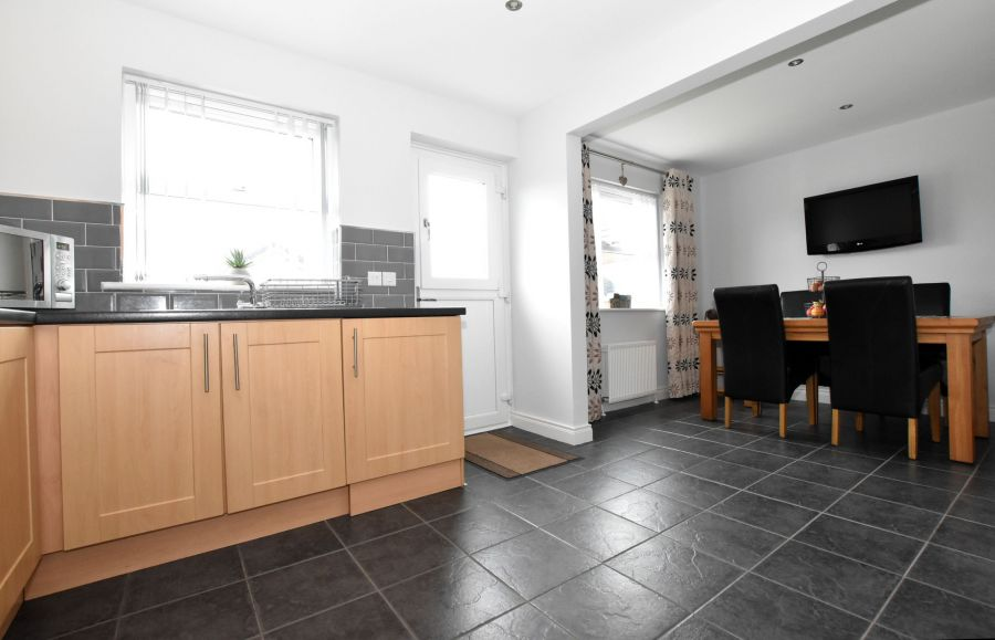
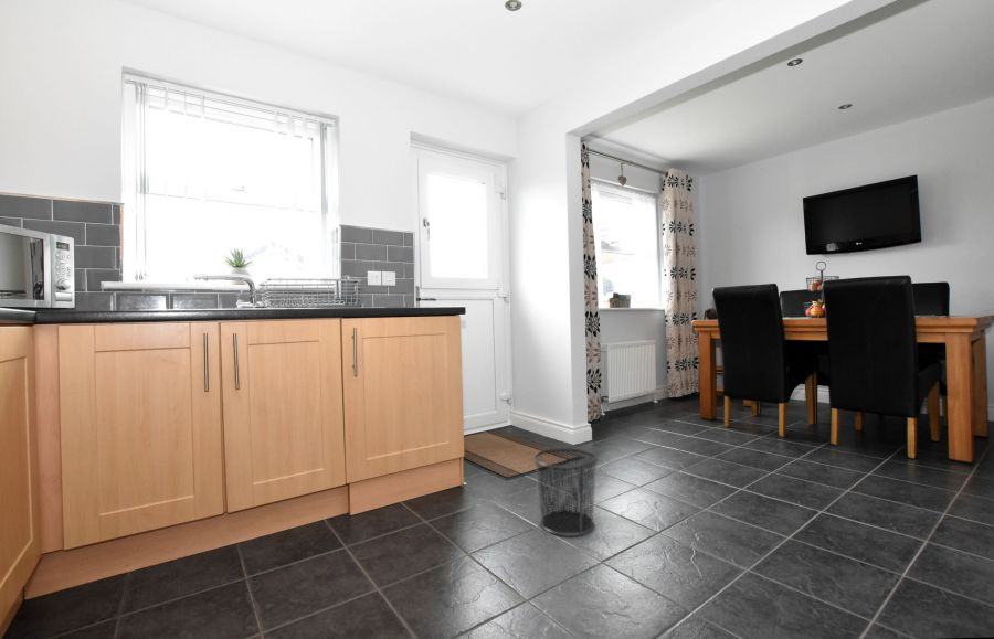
+ waste bin (565, 490)
